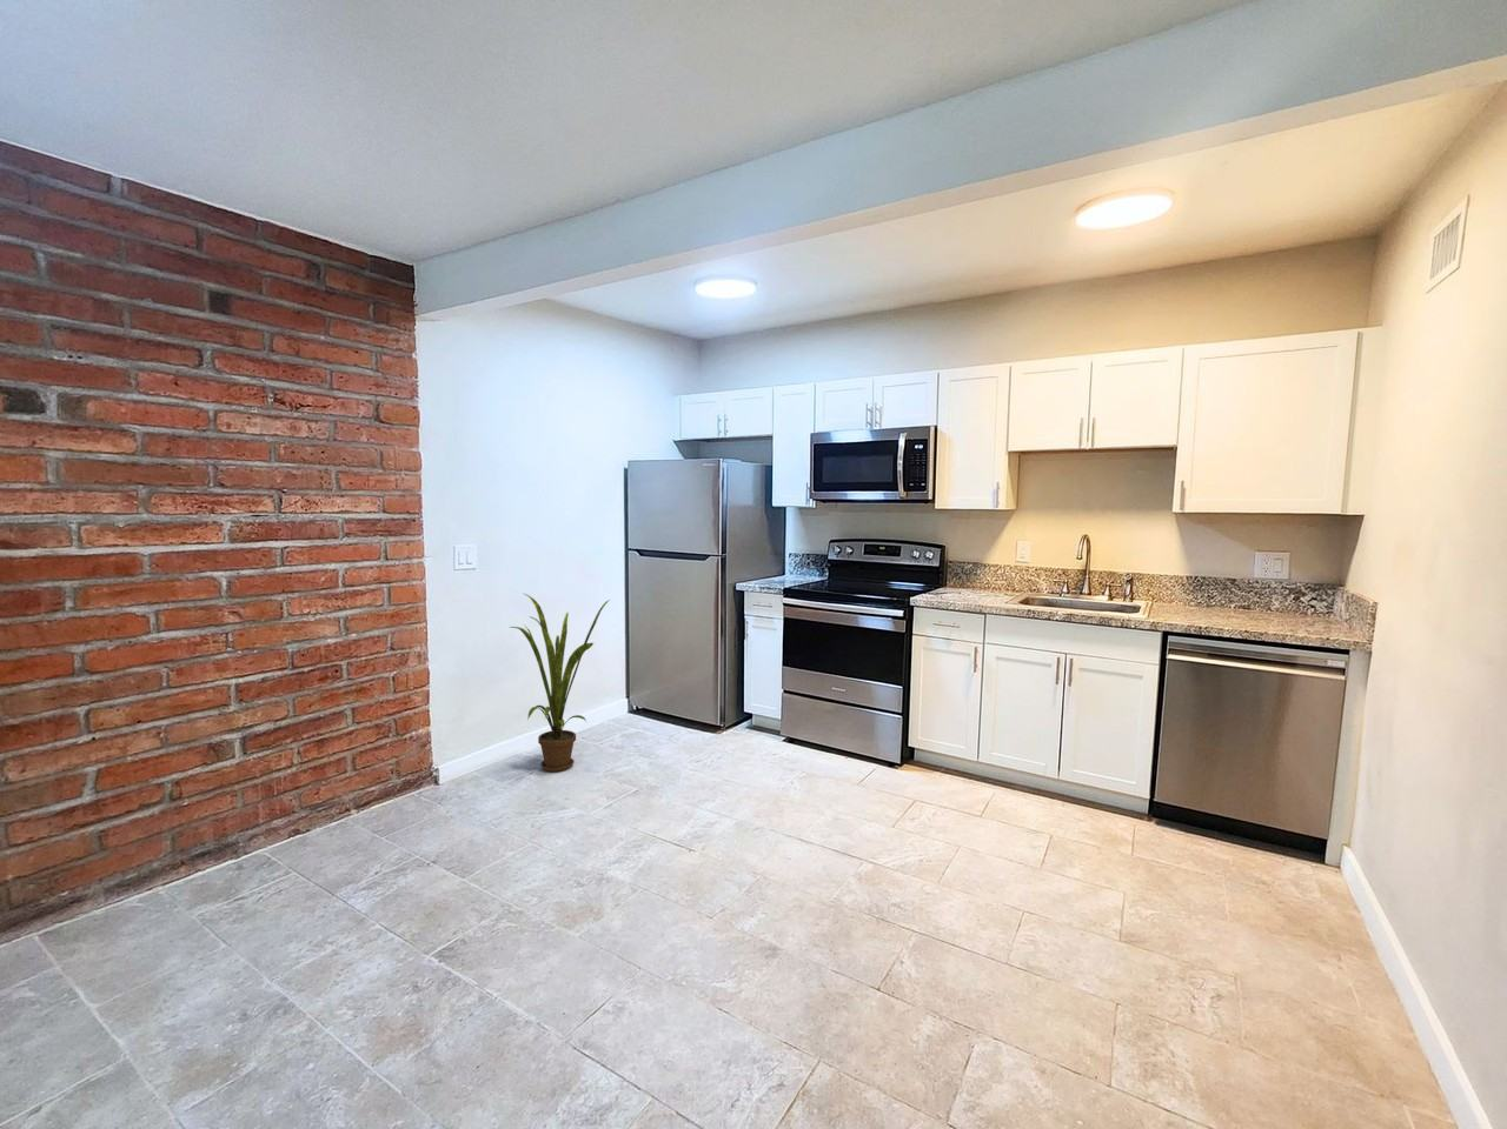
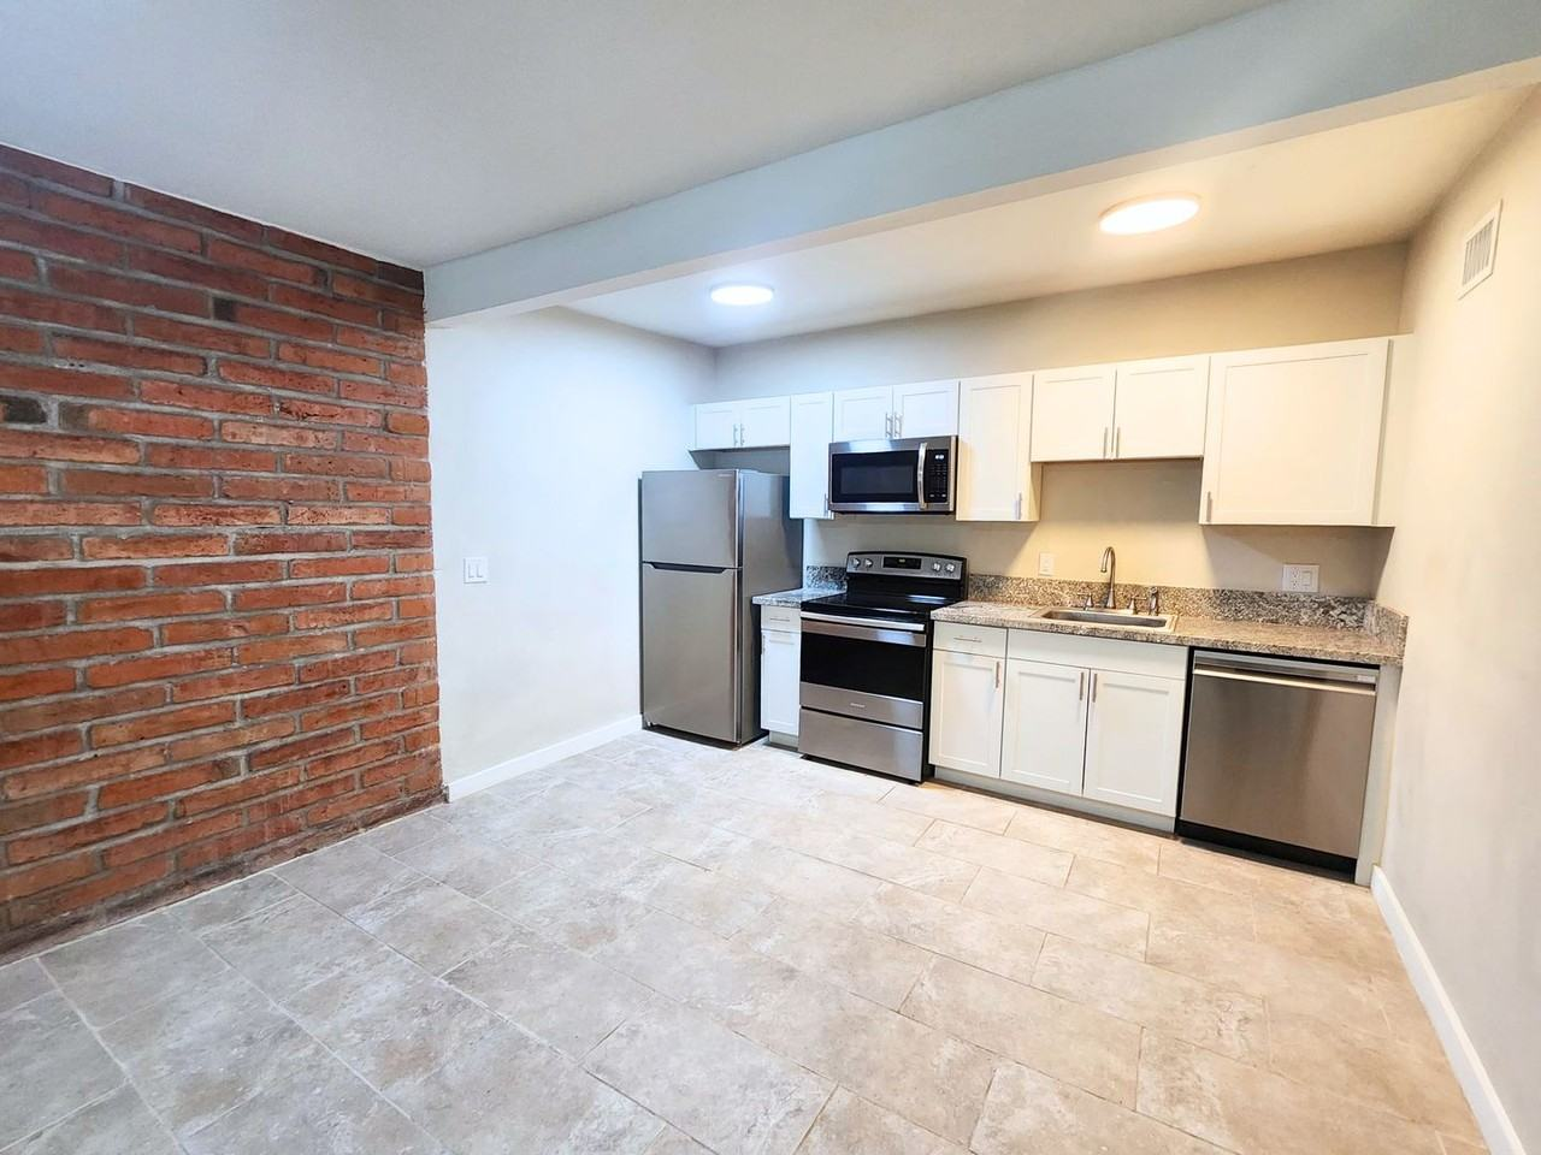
- house plant (547, 683)
